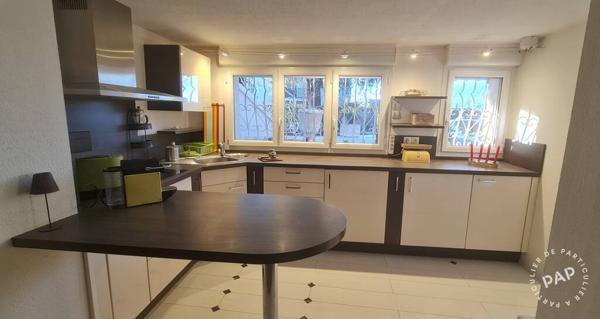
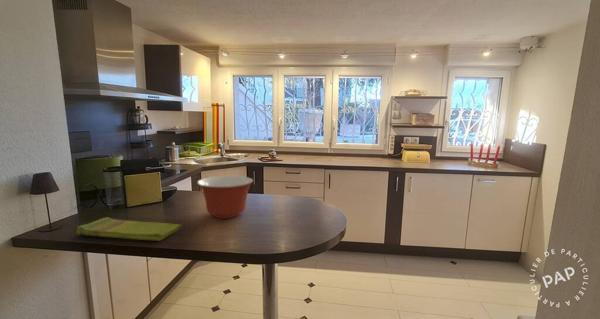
+ mixing bowl (226, 197)
+ dish towel (131, 227)
